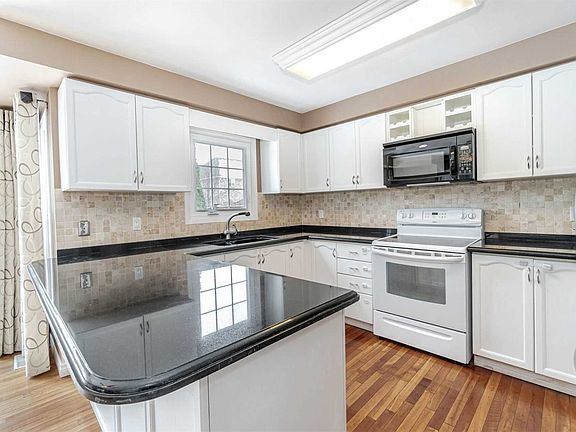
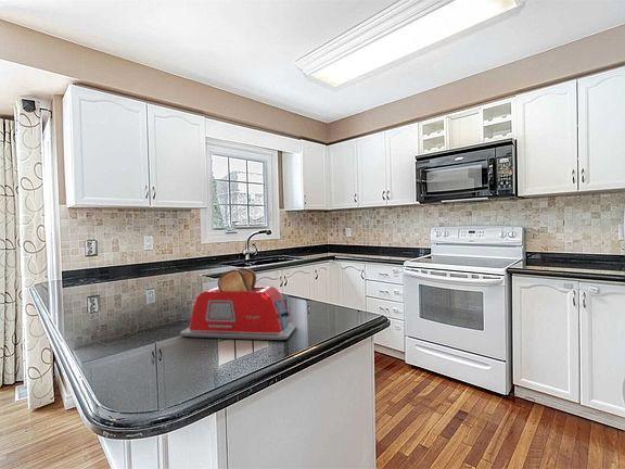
+ toaster (239, 300)
